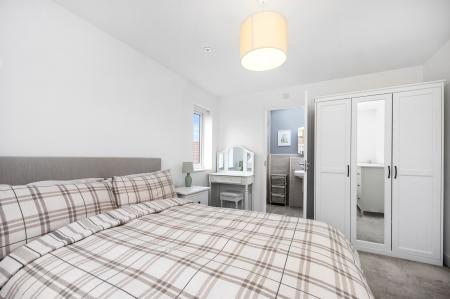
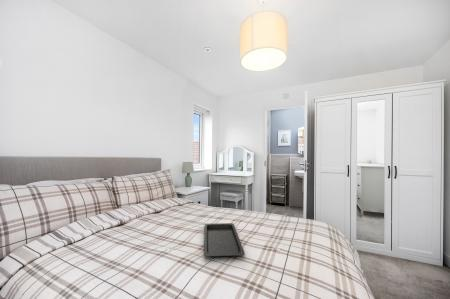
+ serving tray (221, 238)
